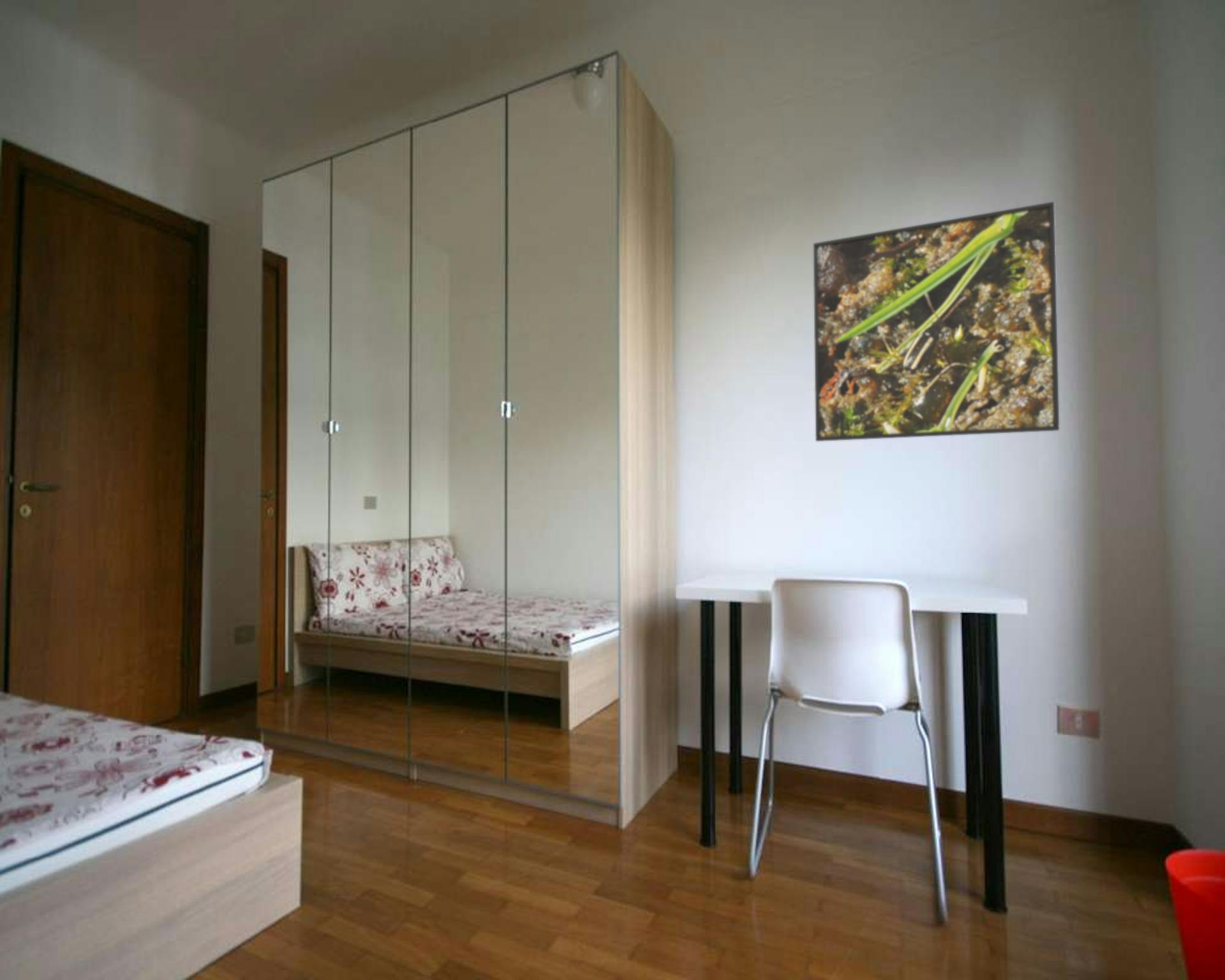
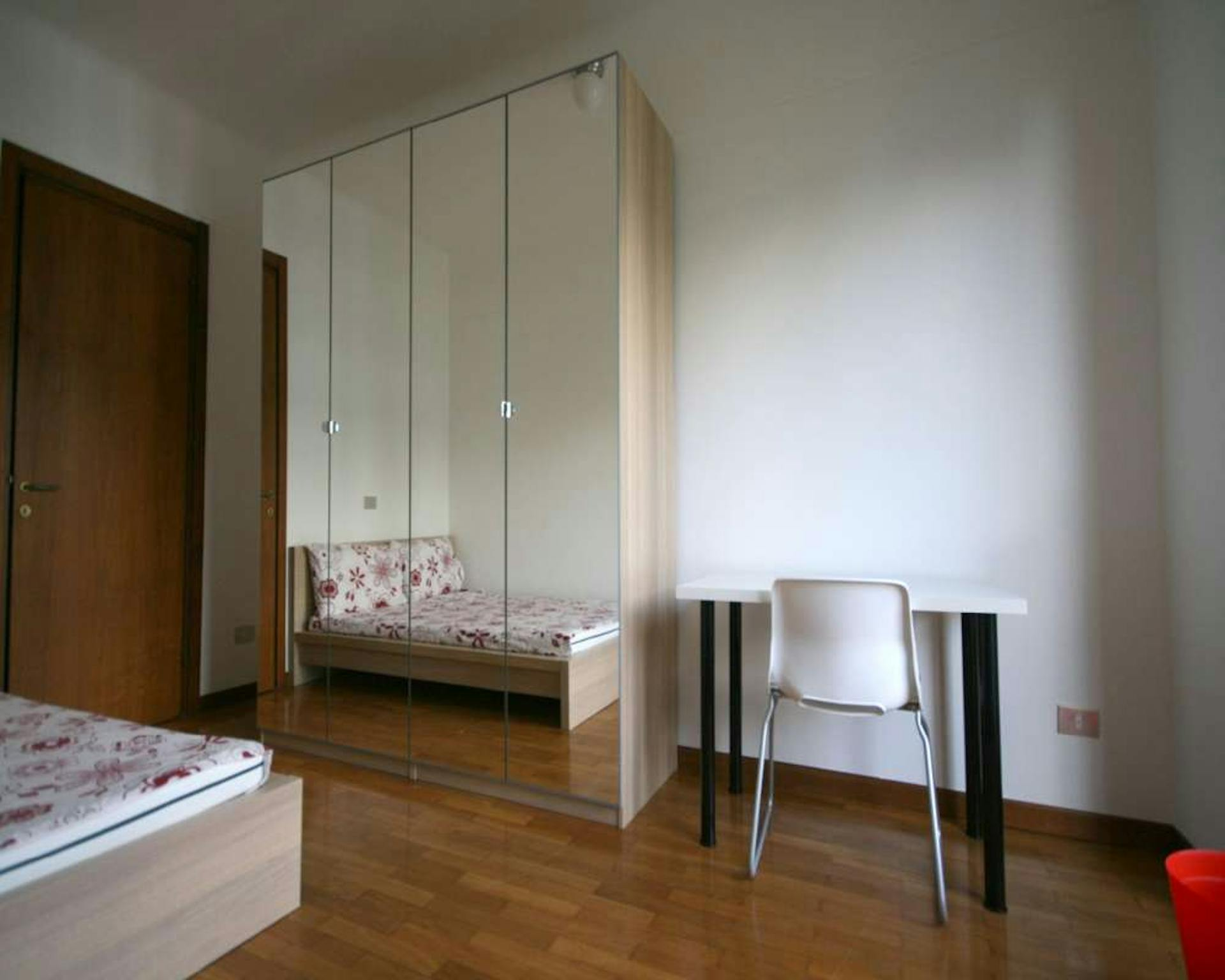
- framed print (926, 330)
